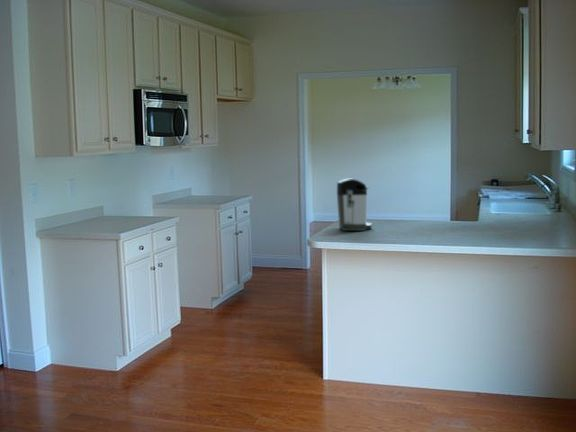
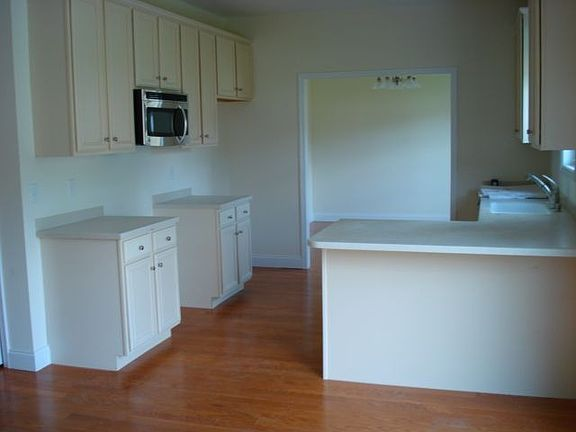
- coffee maker (357, 204)
